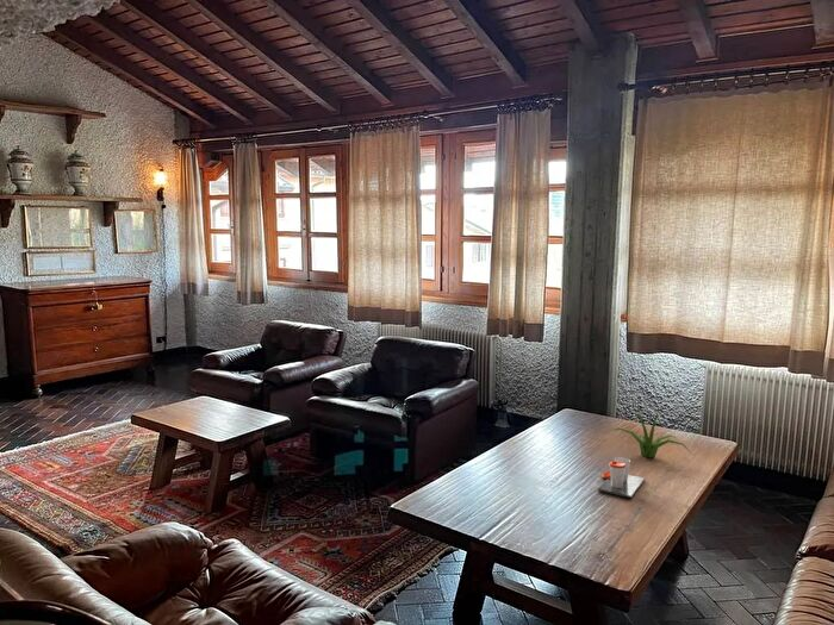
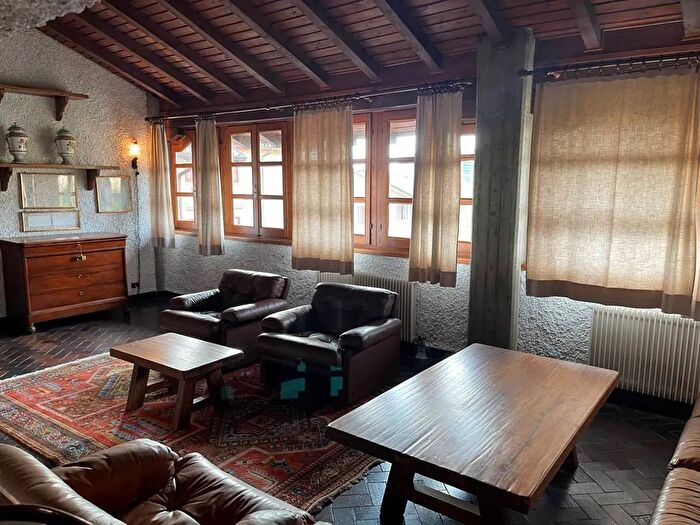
- plant (651, 429)
- cup (617, 471)
